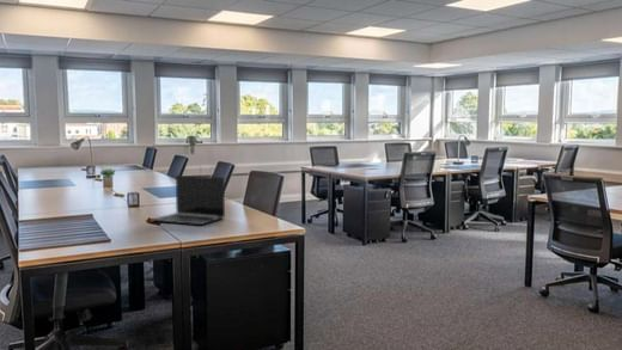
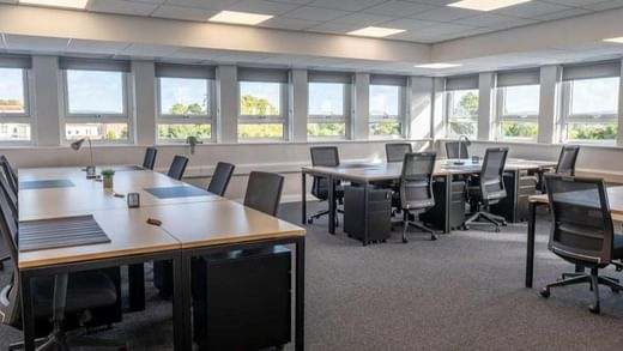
- laptop (188, 198)
